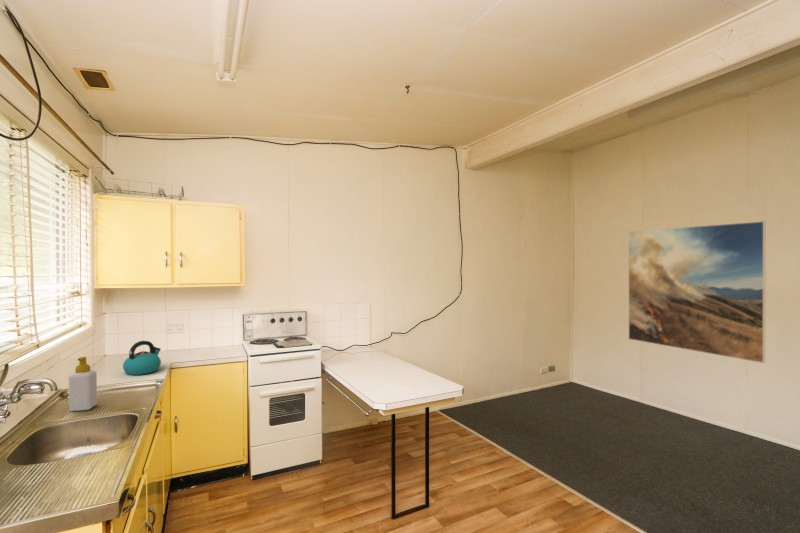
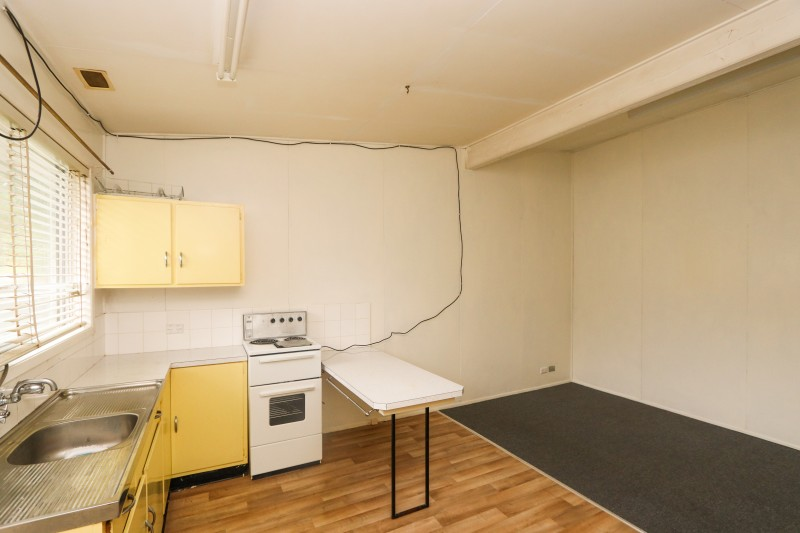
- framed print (687, 288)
- kettle (144, 355)
- soap bottle (83, 382)
